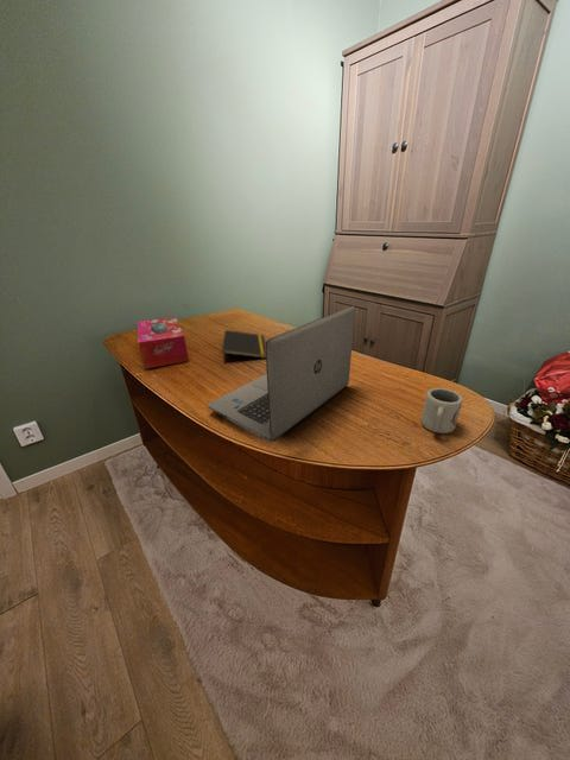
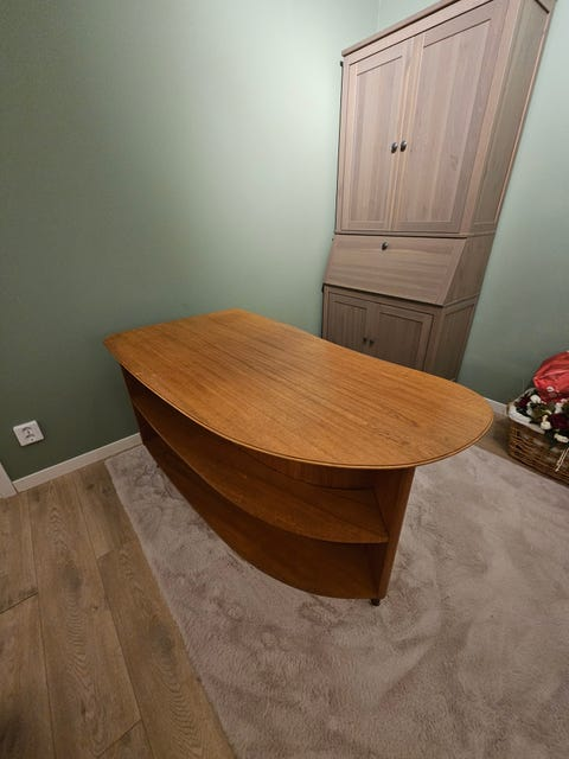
- notepad (245, 343)
- tissue box (162, 340)
- laptop (280, 359)
- cup (439, 412)
